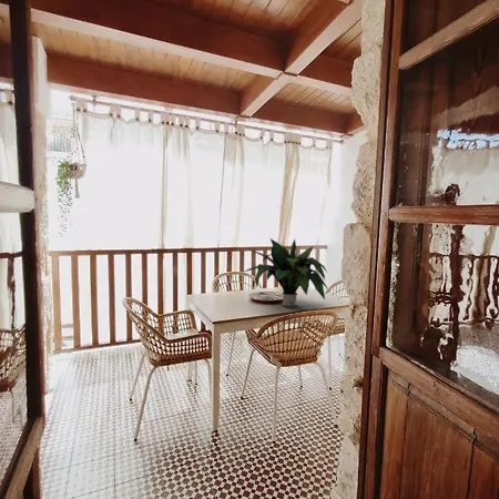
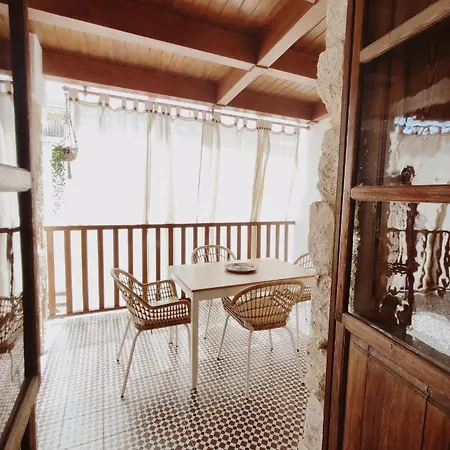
- potted plant (287, 272)
